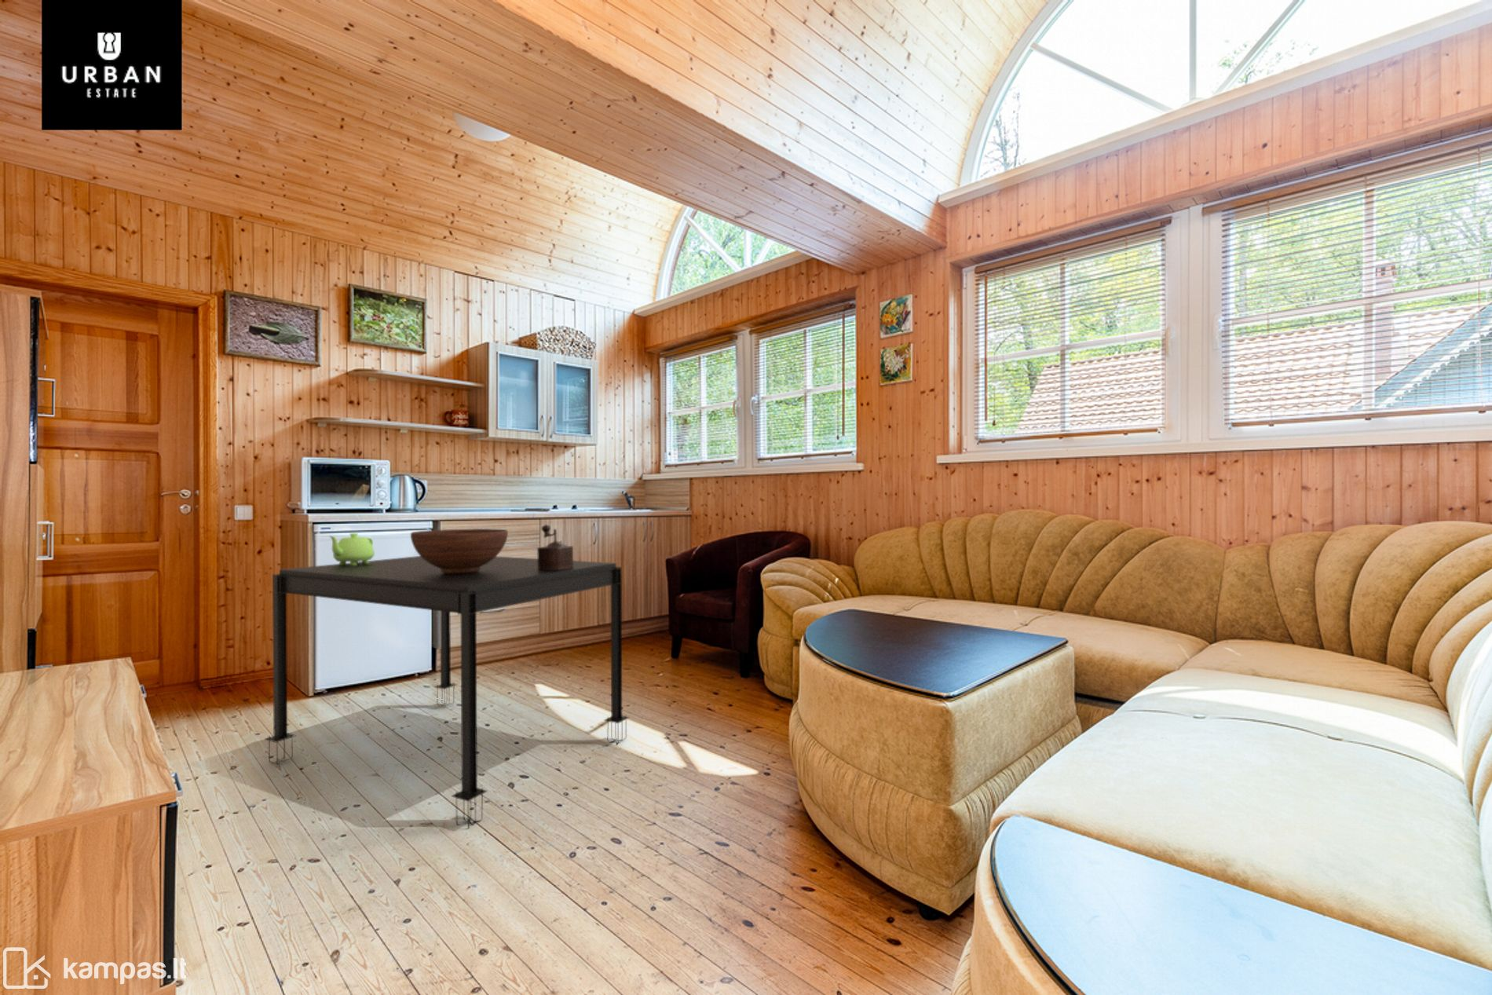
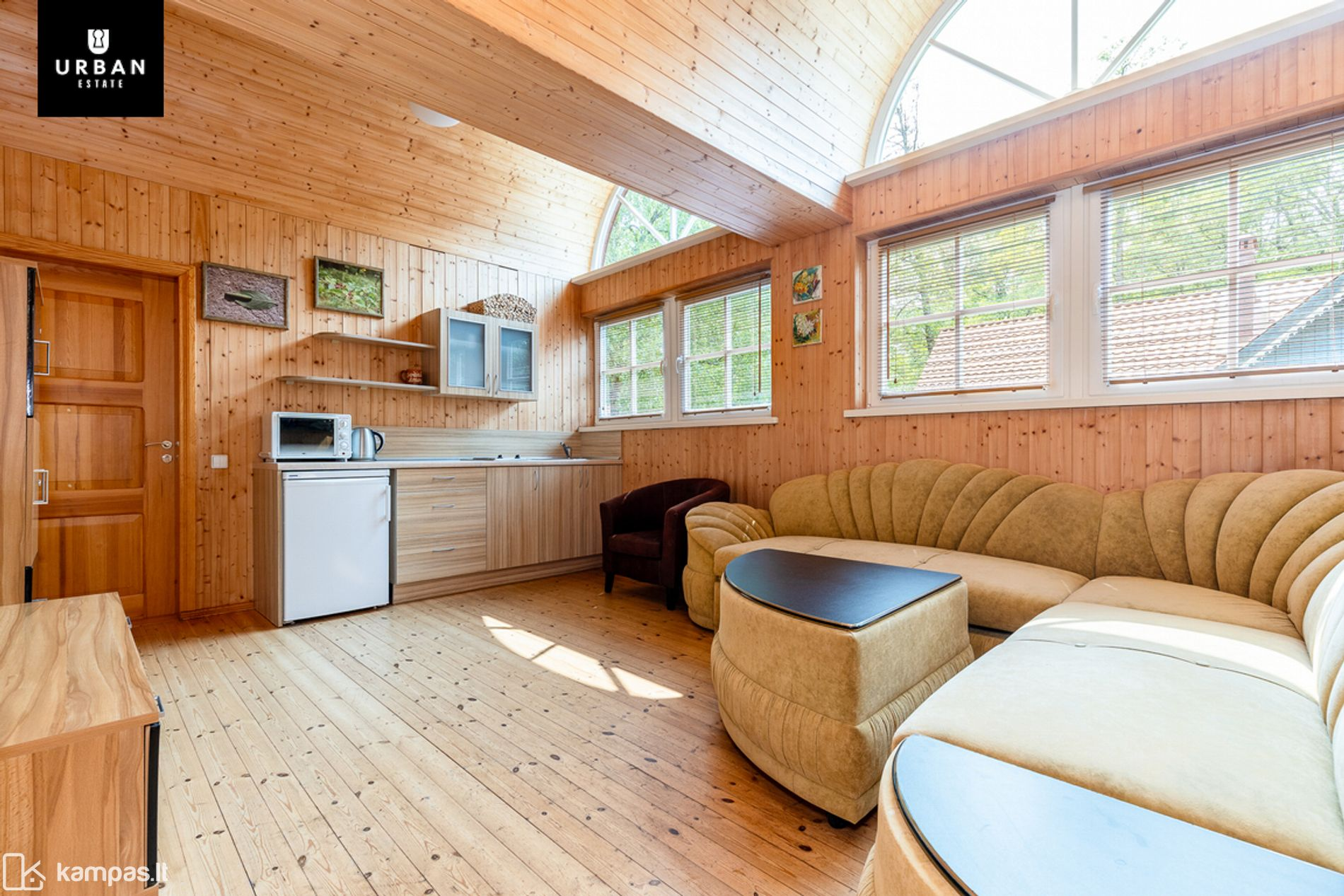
- dining table (450, 659)
- teapot (352, 549)
- fruit bowl (461, 551)
- pepper mill (552, 546)
